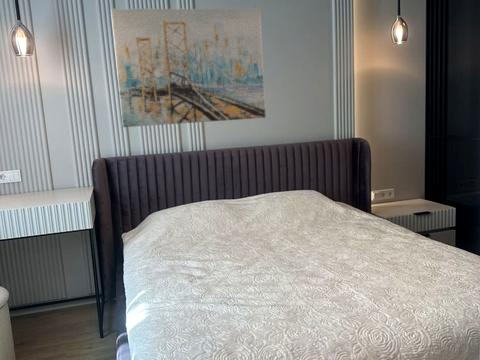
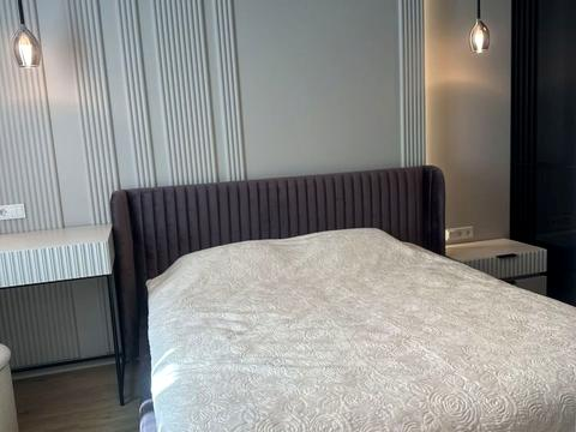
- wall art (192, 66)
